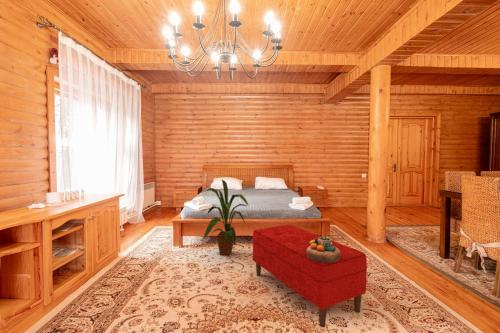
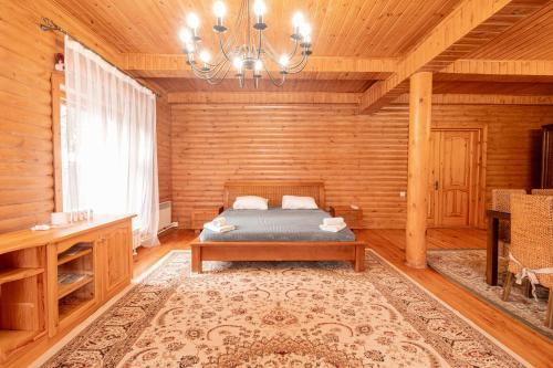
- decorative bowl (323, 246)
- bench (301, 265)
- house plant (223, 219)
